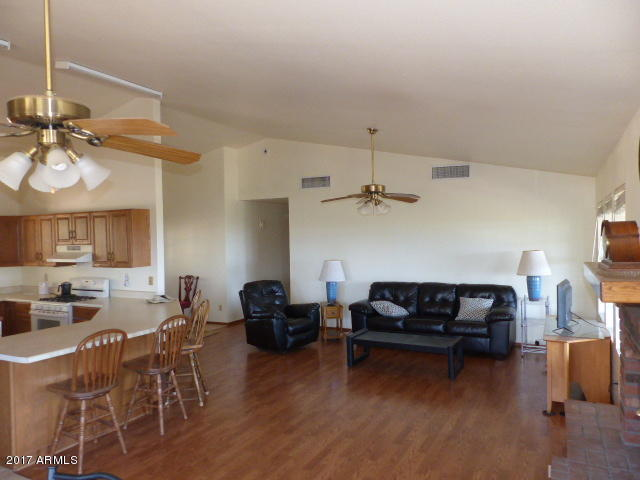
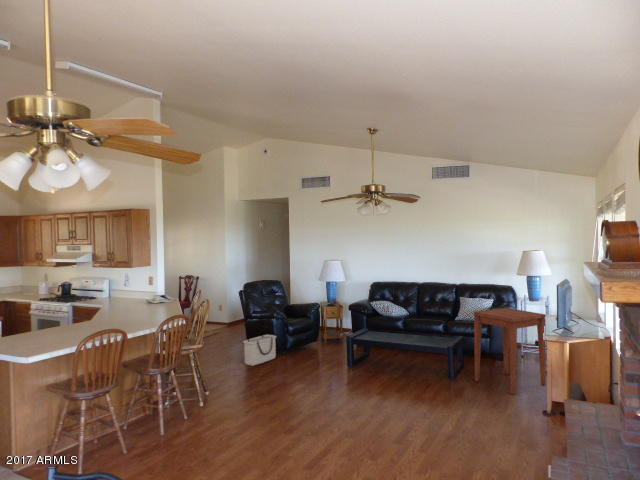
+ storage bin (260, 349)
+ side table (509, 348)
